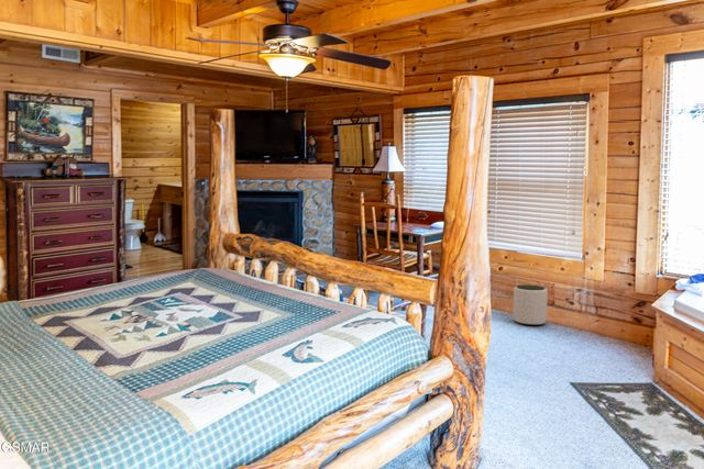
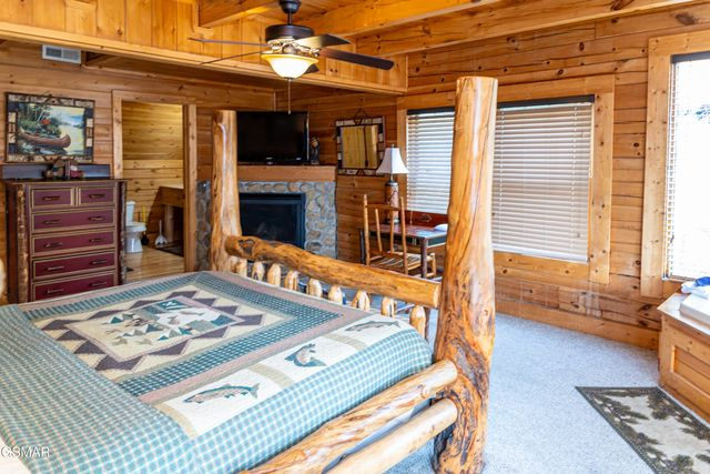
- plant pot (529, 304)
